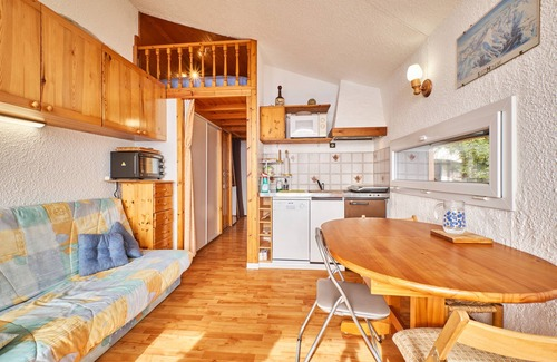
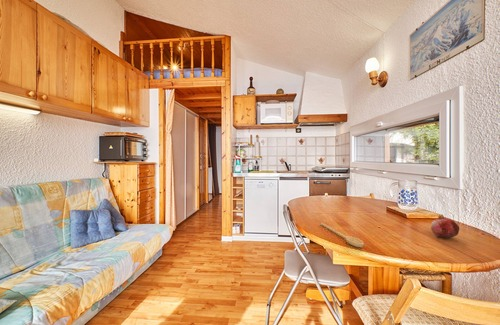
+ fruit (444, 225)
+ spoon (338, 232)
